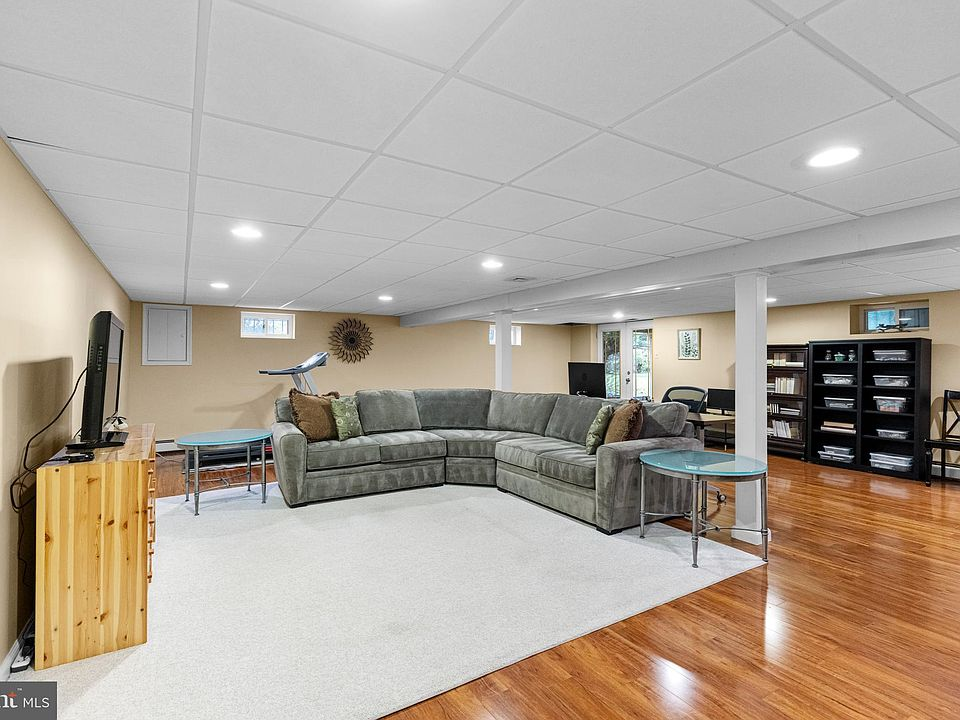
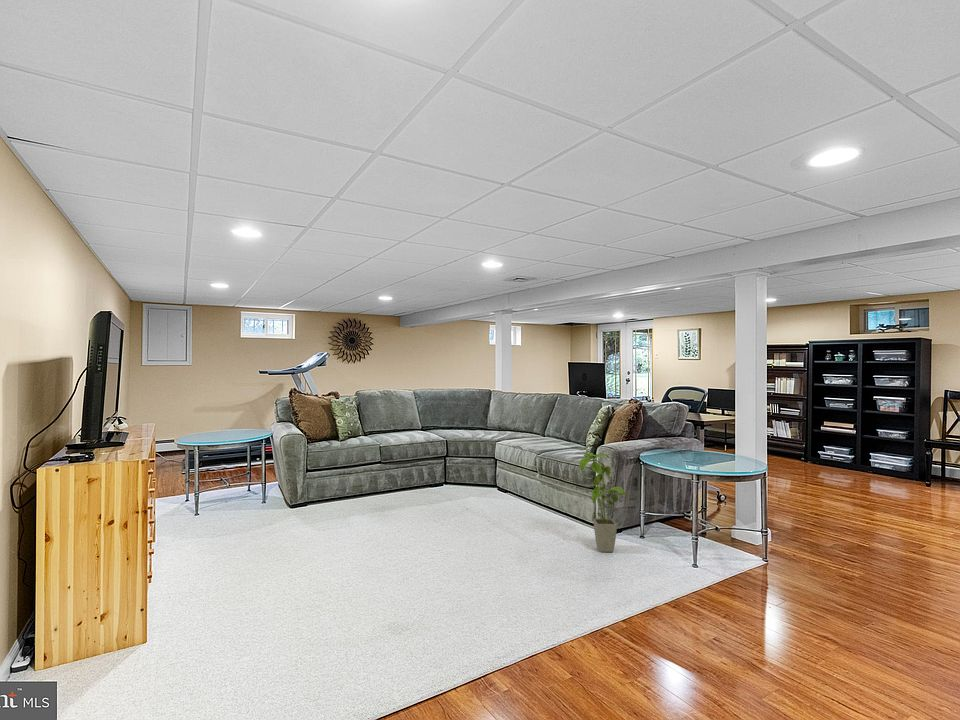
+ house plant (603, 503)
